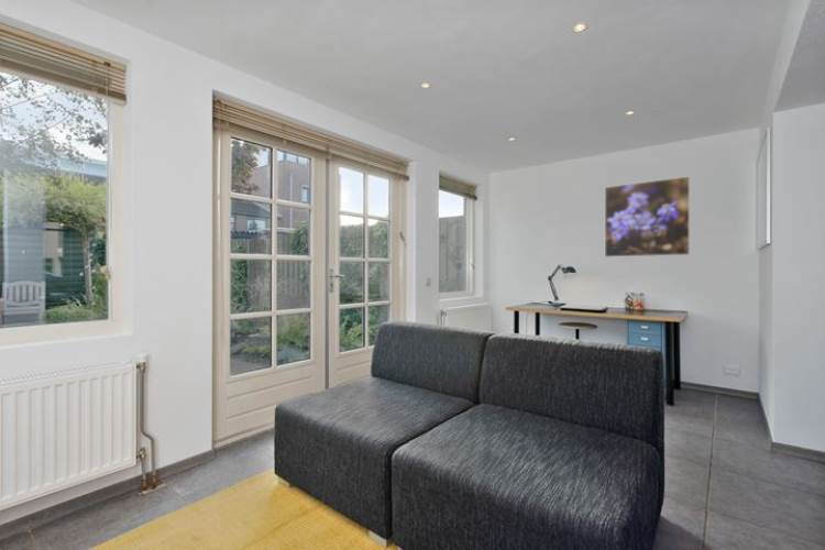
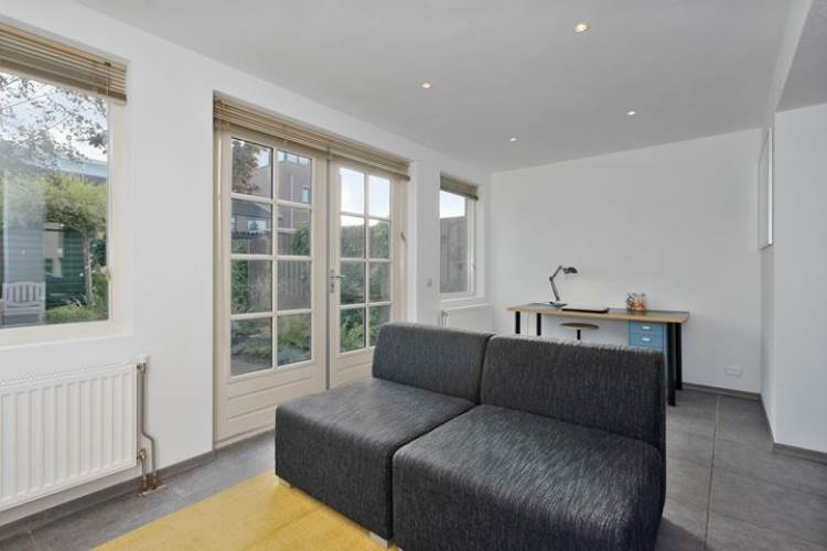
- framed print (645, 219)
